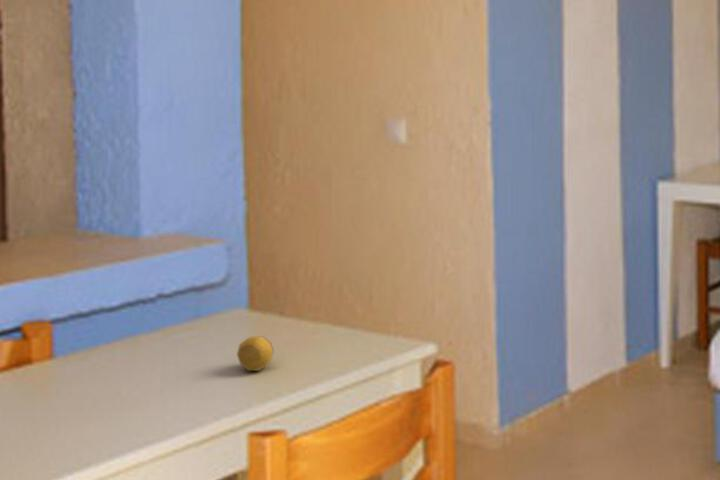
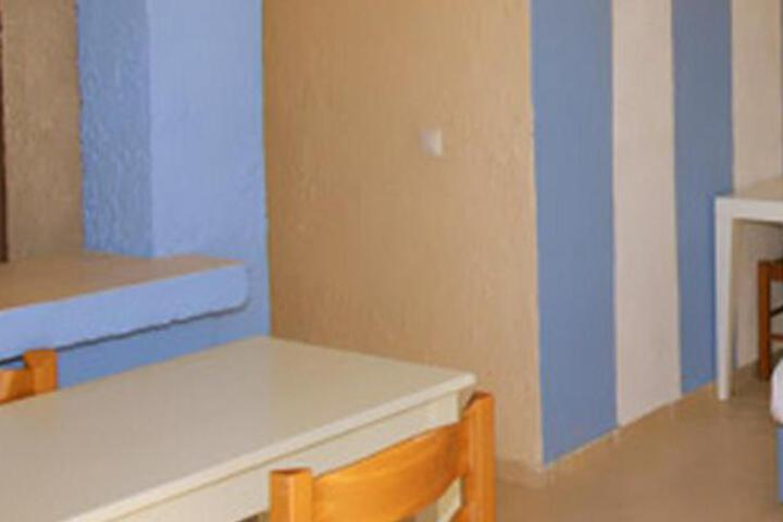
- decorative egg (256, 352)
